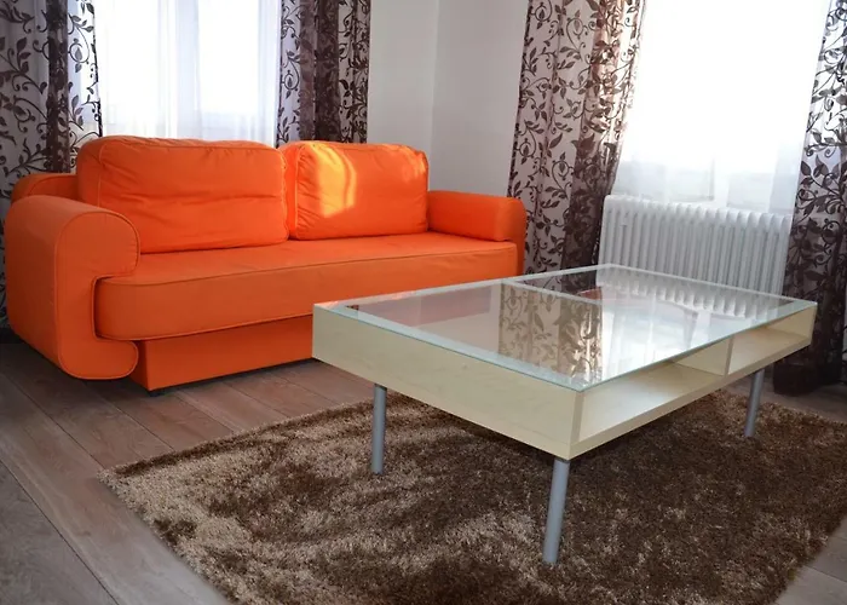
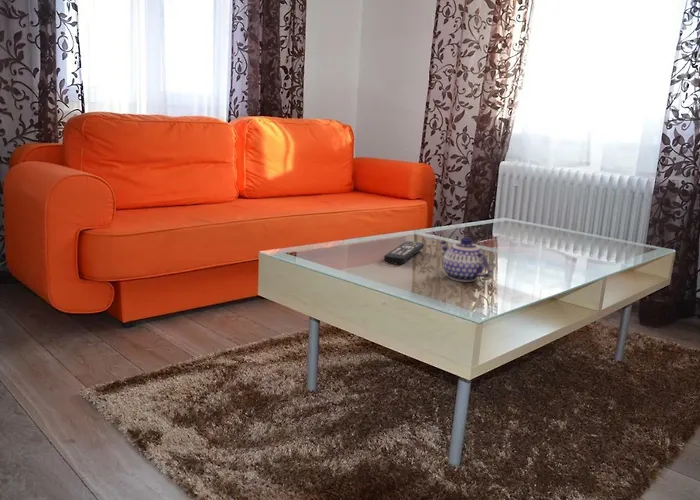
+ teapot (463, 257)
+ remote control (404, 252)
